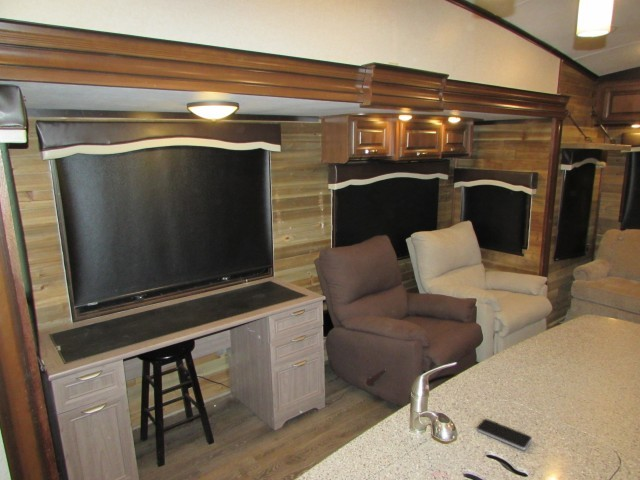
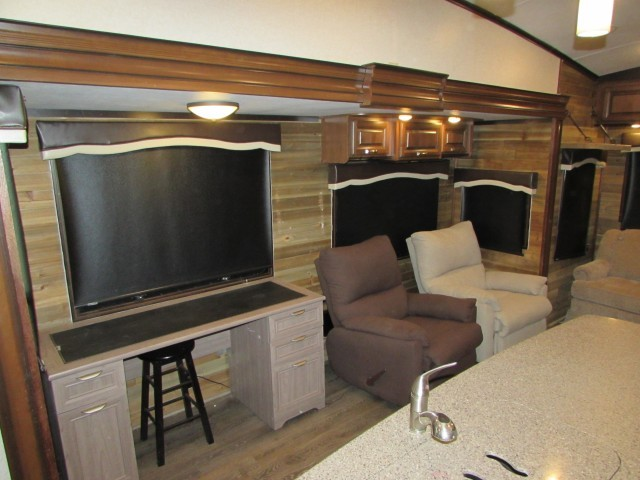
- smartphone (503, 433)
